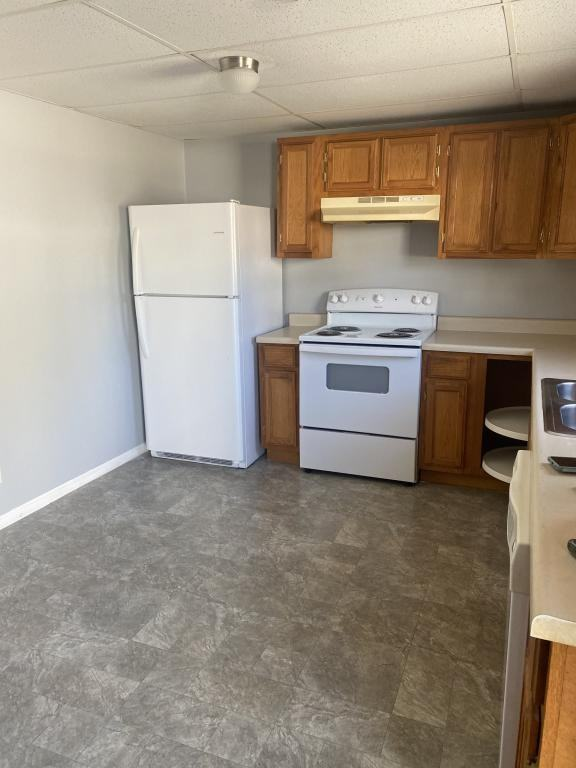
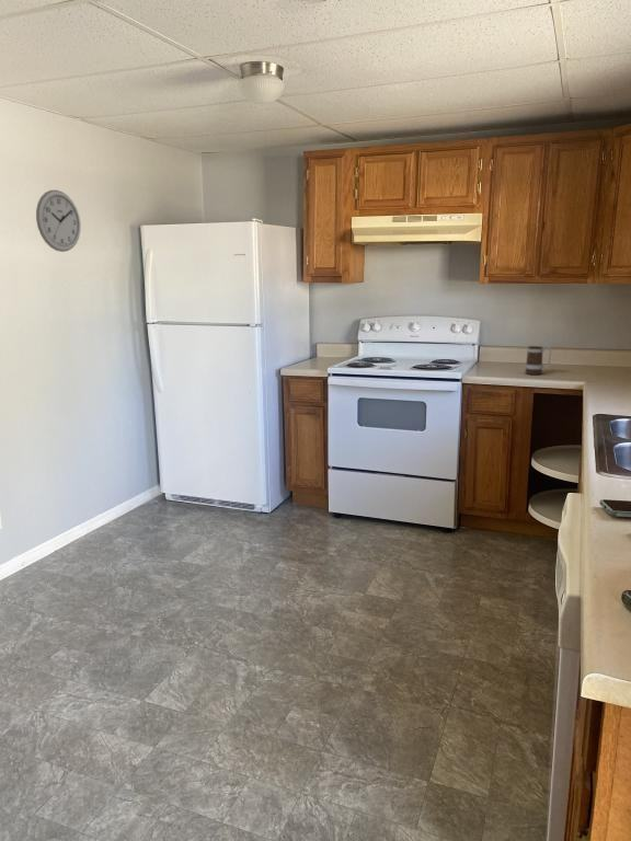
+ mug (538, 359)
+ wall clock (59, 220)
